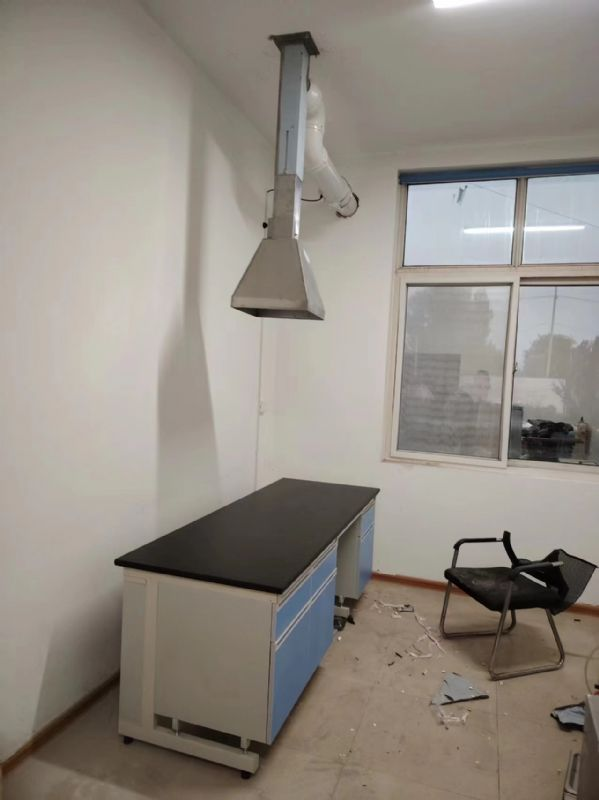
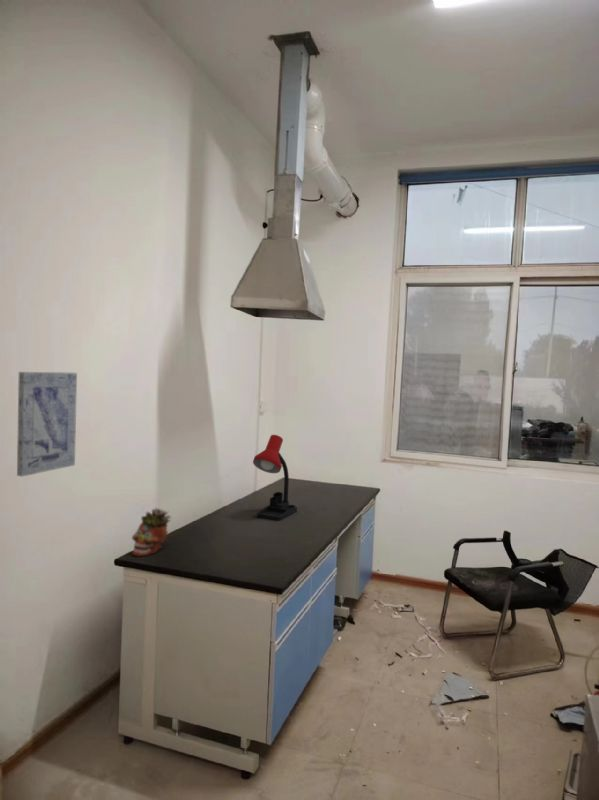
+ wall art (48, 421)
+ desk lamp (276, 472)
+ succulent planter (151, 530)
